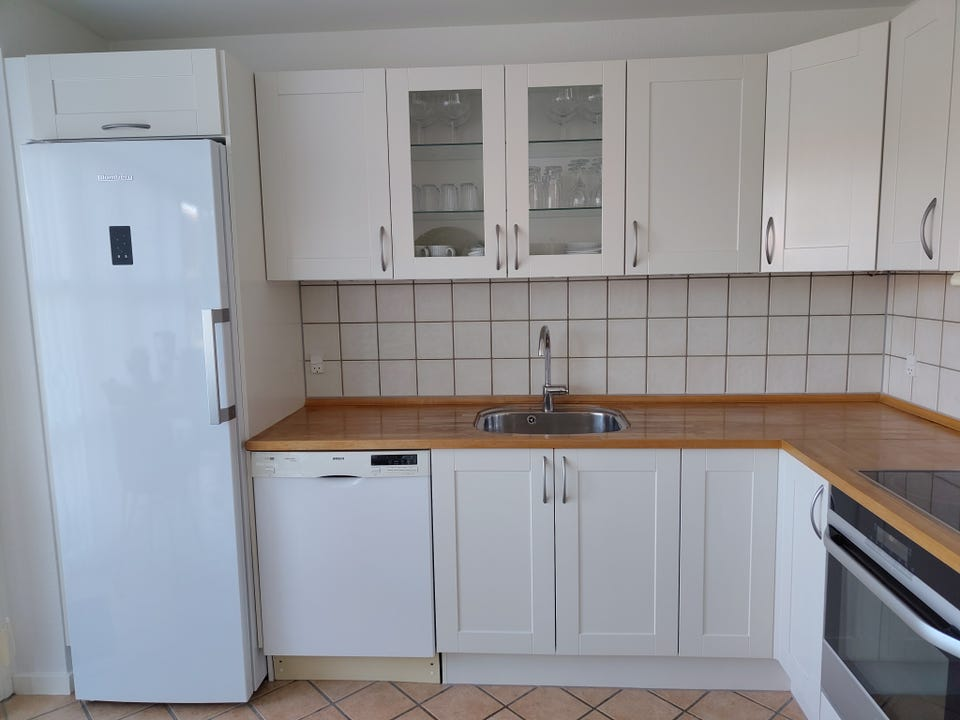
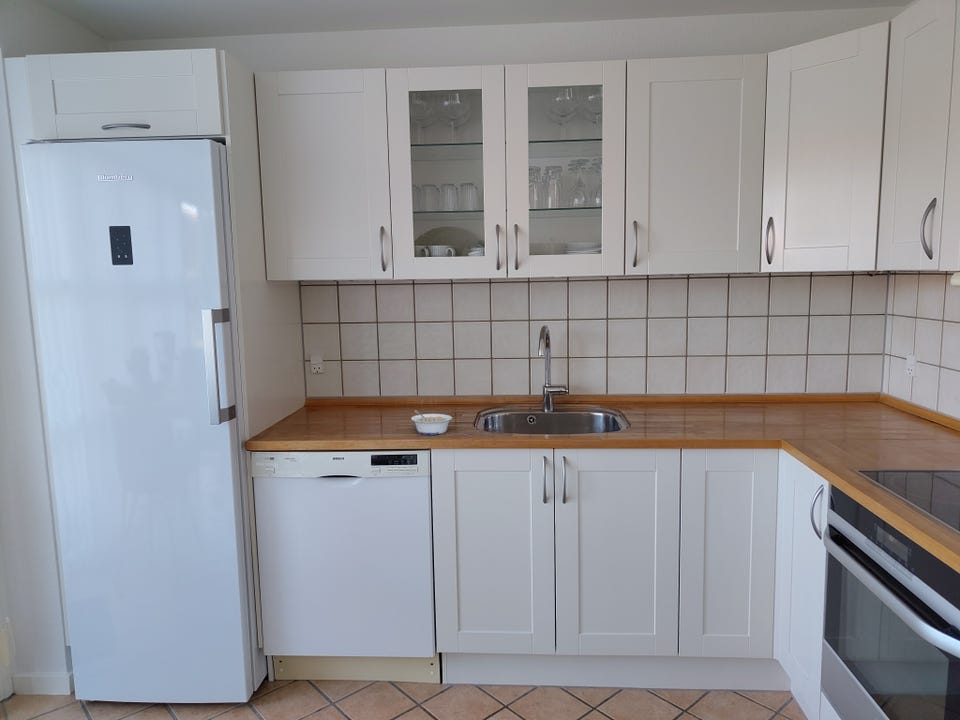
+ legume (430, 423)
